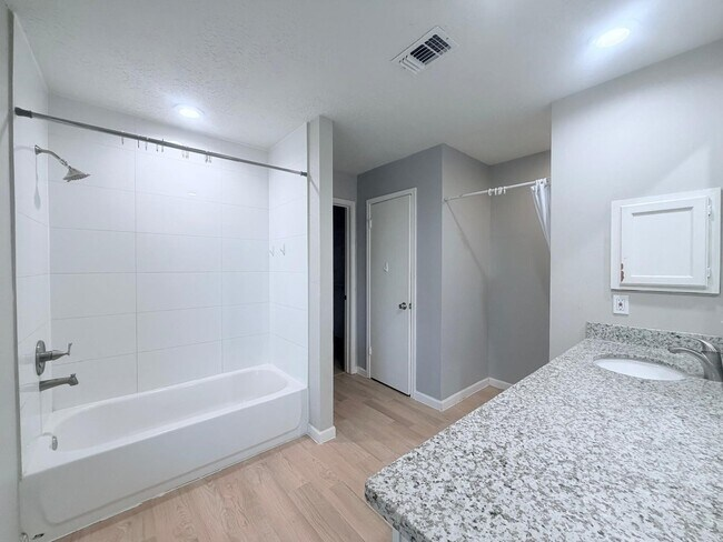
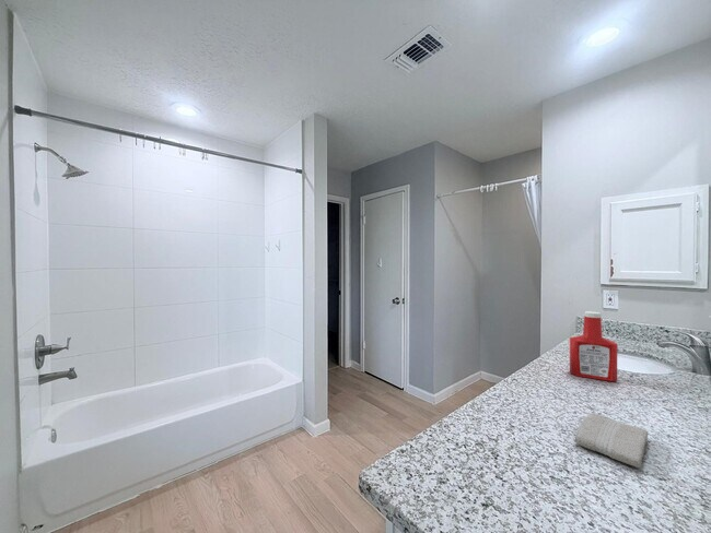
+ soap bottle (592, 344)
+ washcloth (611, 436)
